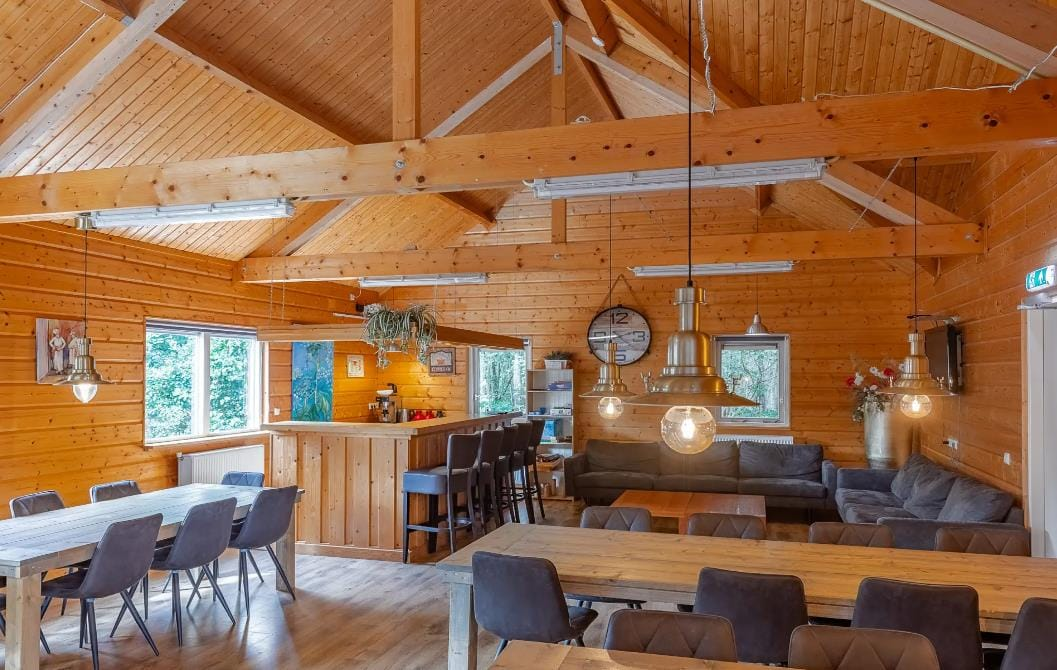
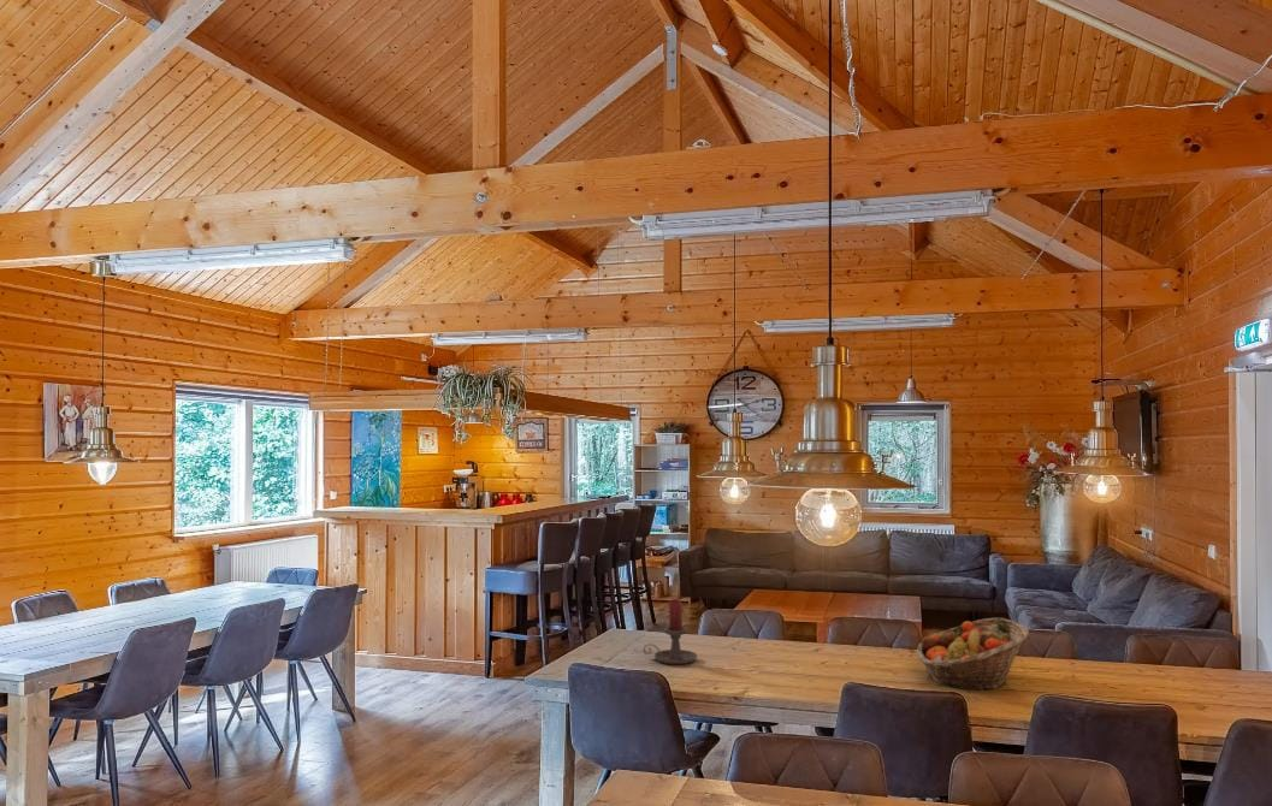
+ candle holder (669, 629)
+ fruit basket (971, 651)
